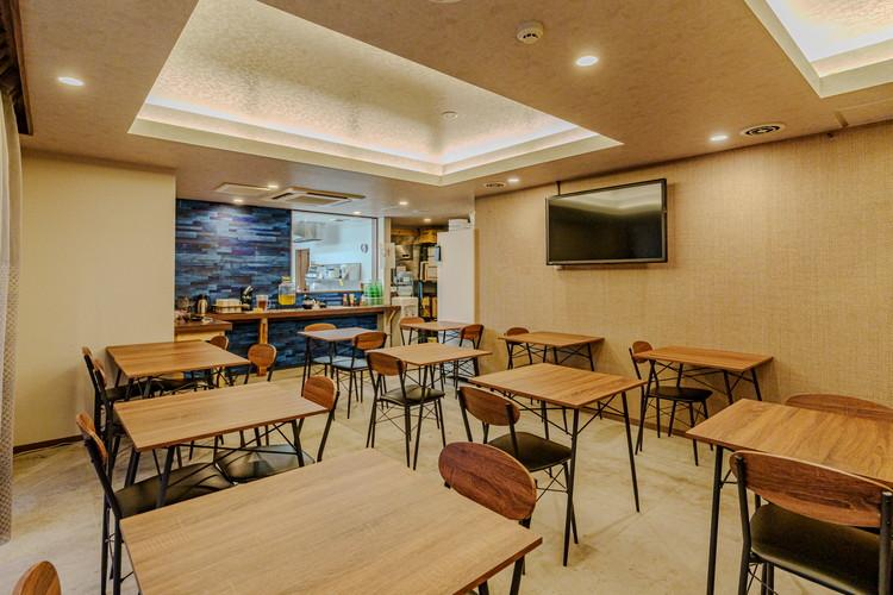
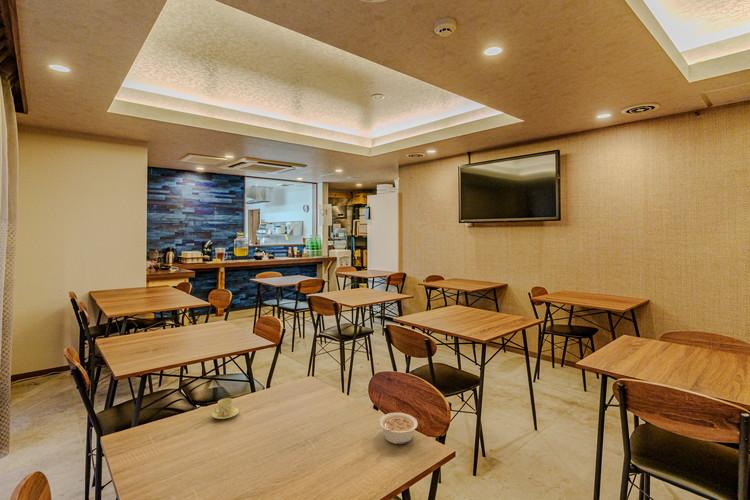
+ chinaware (225, 408)
+ legume (398, 428)
